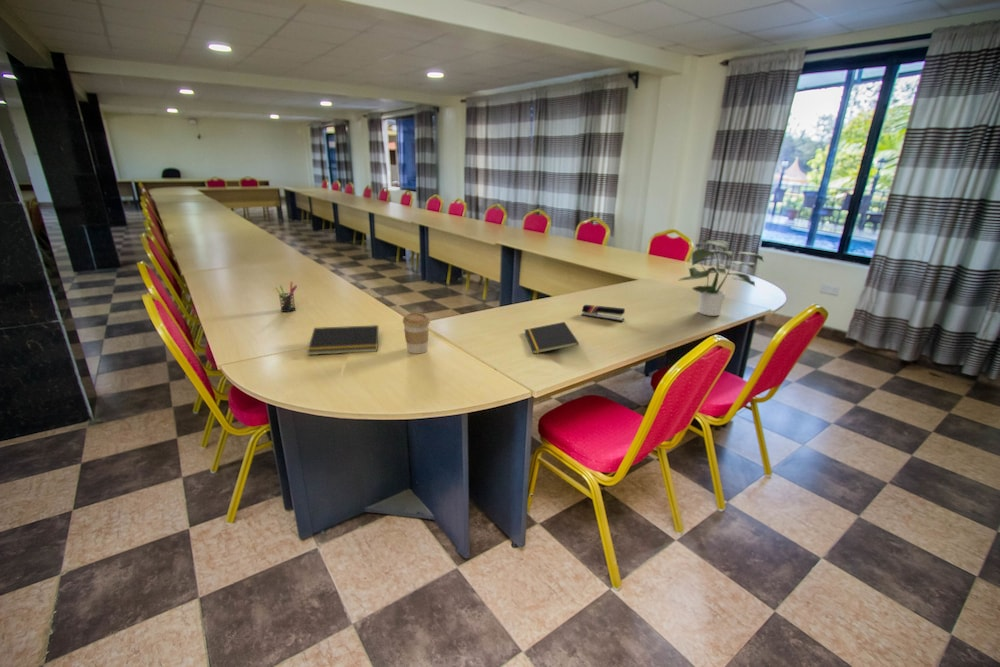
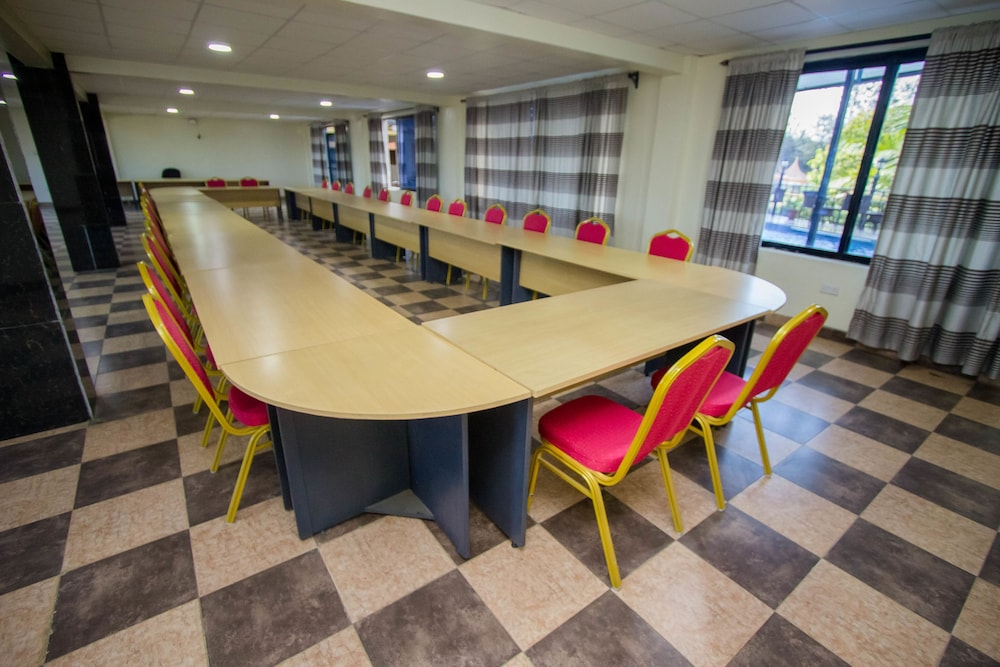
- pen holder (286, 296)
- stapler (603, 311)
- notepad (549, 337)
- coffee cup (416, 332)
- potted plant (716, 277)
- notepad (344, 339)
